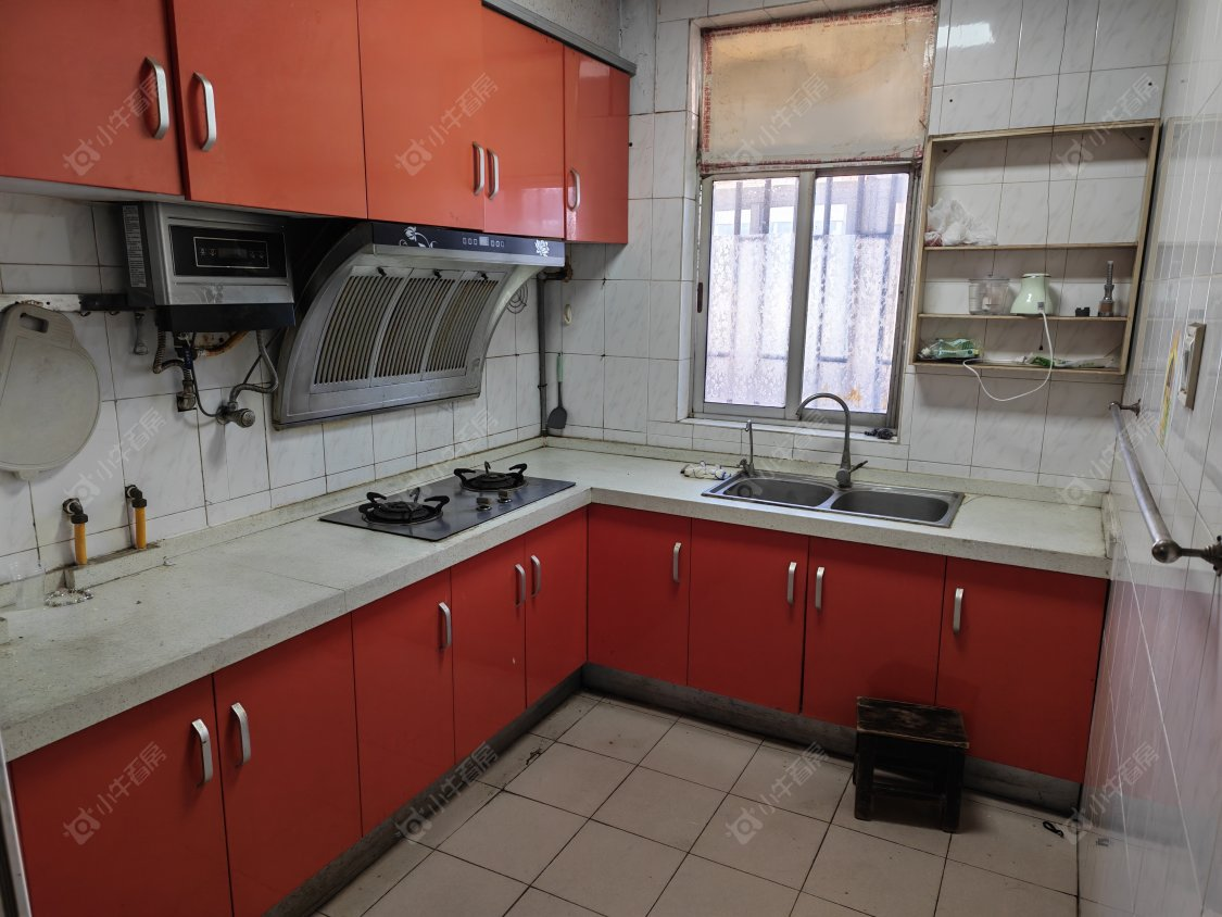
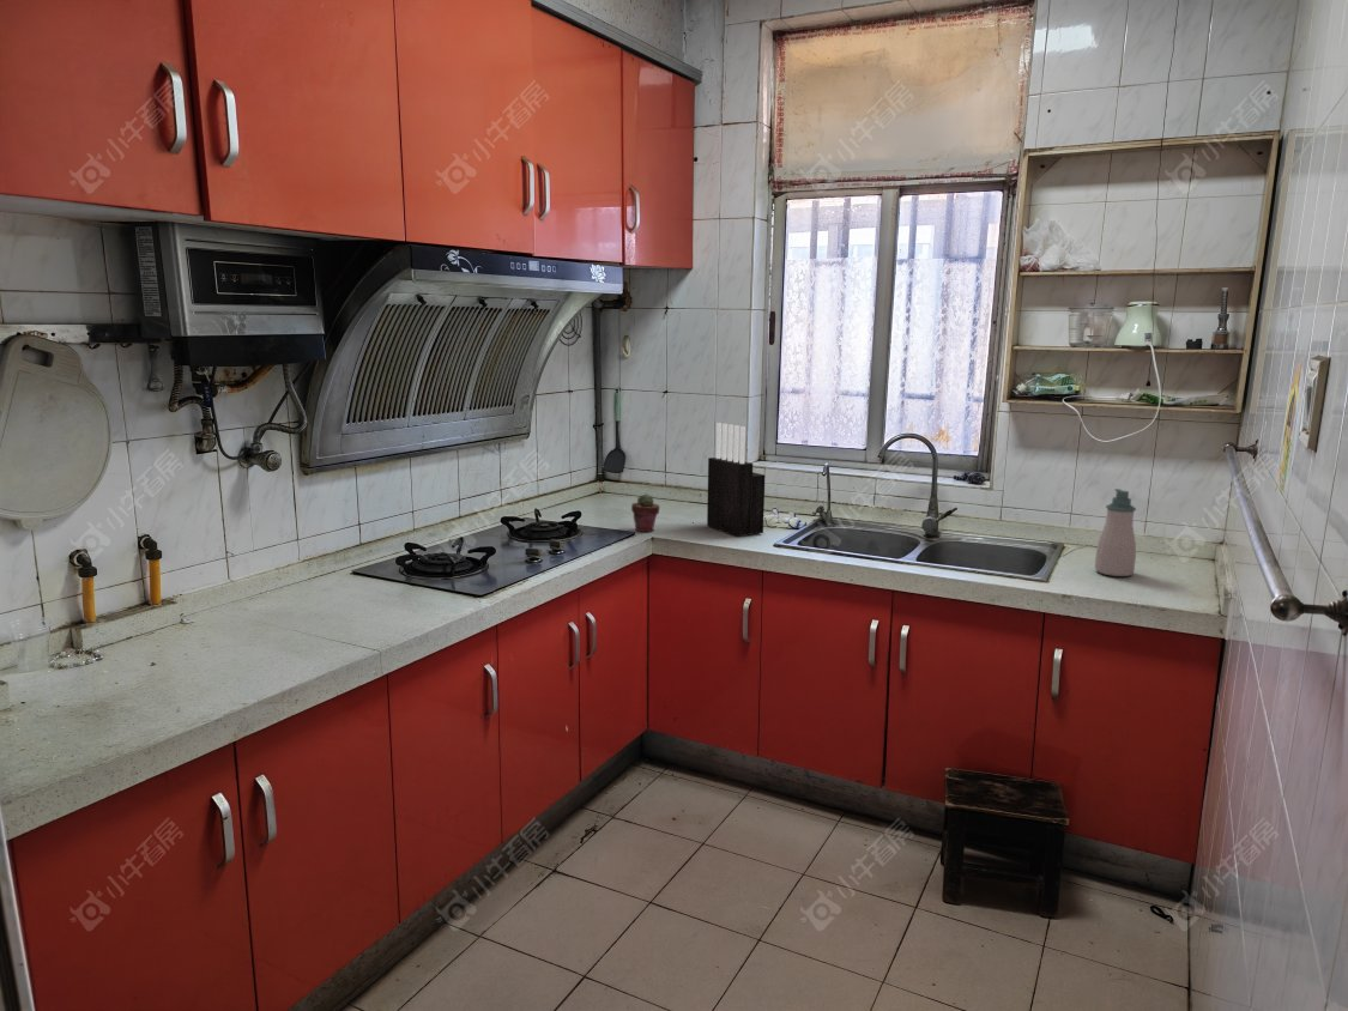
+ soap bottle (1118, 532)
+ knife block (738, 477)
+ potted succulent (645, 511)
